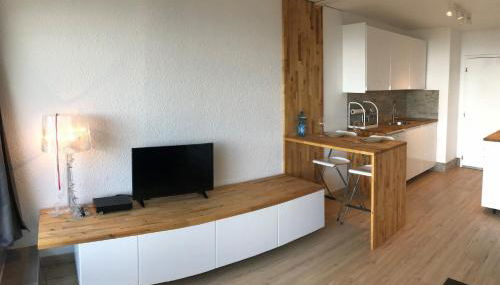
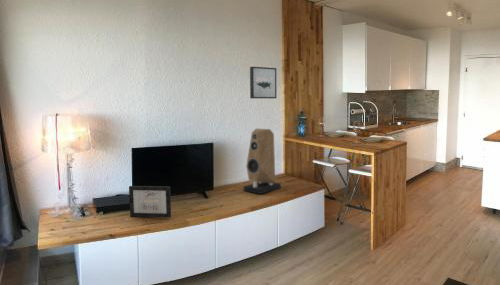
+ wall art (263, 83)
+ picture frame (148, 200)
+ speaker (262, 159)
